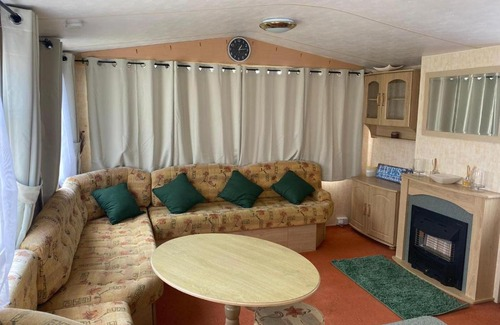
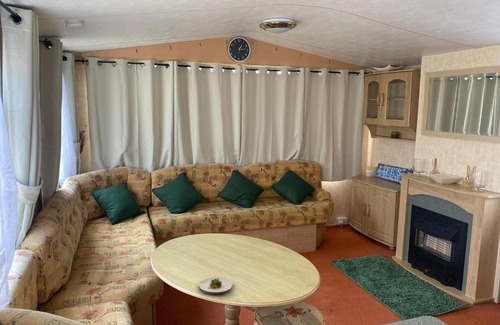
+ salad plate (215, 283)
